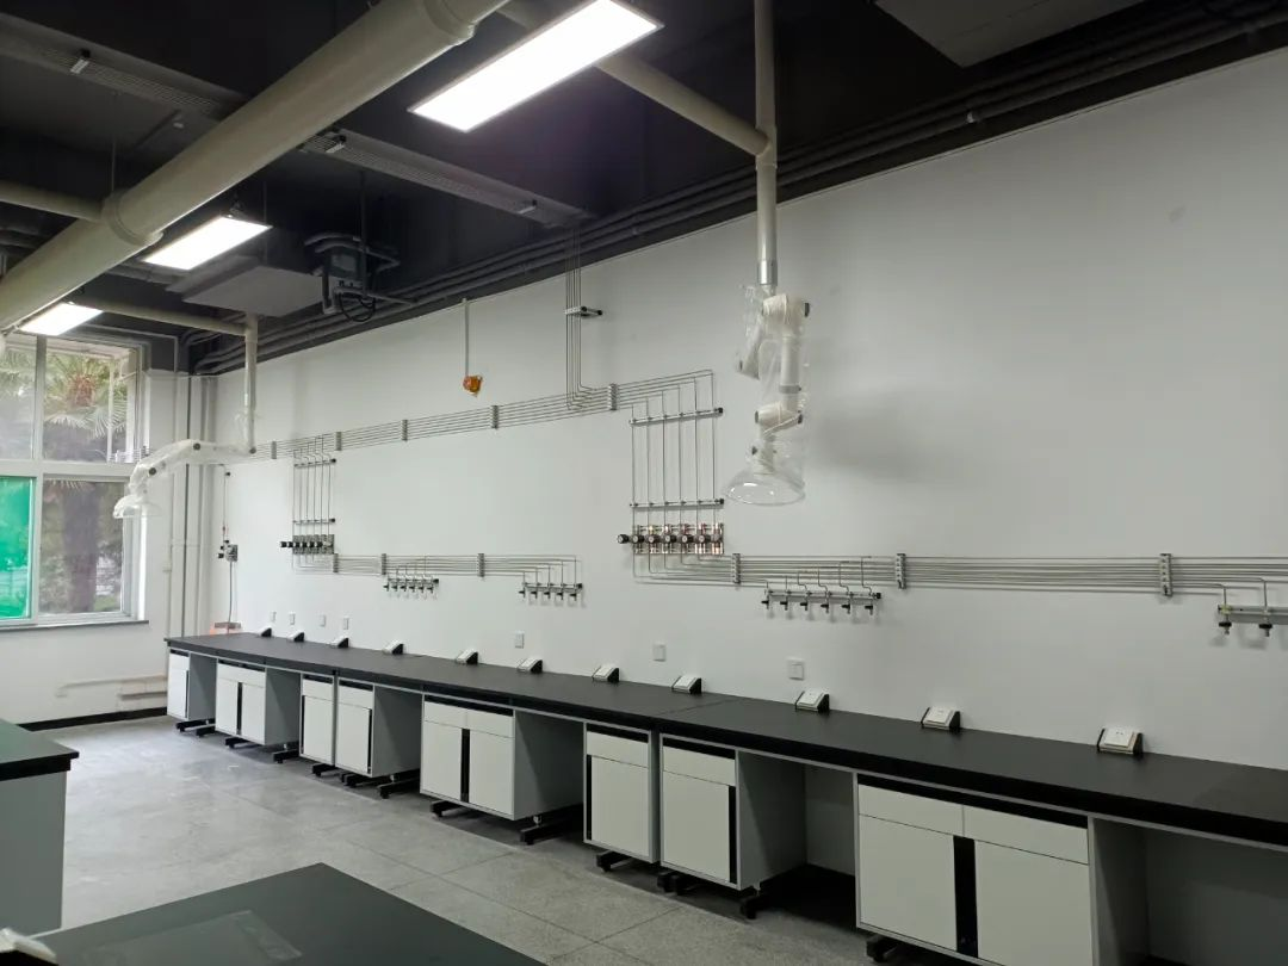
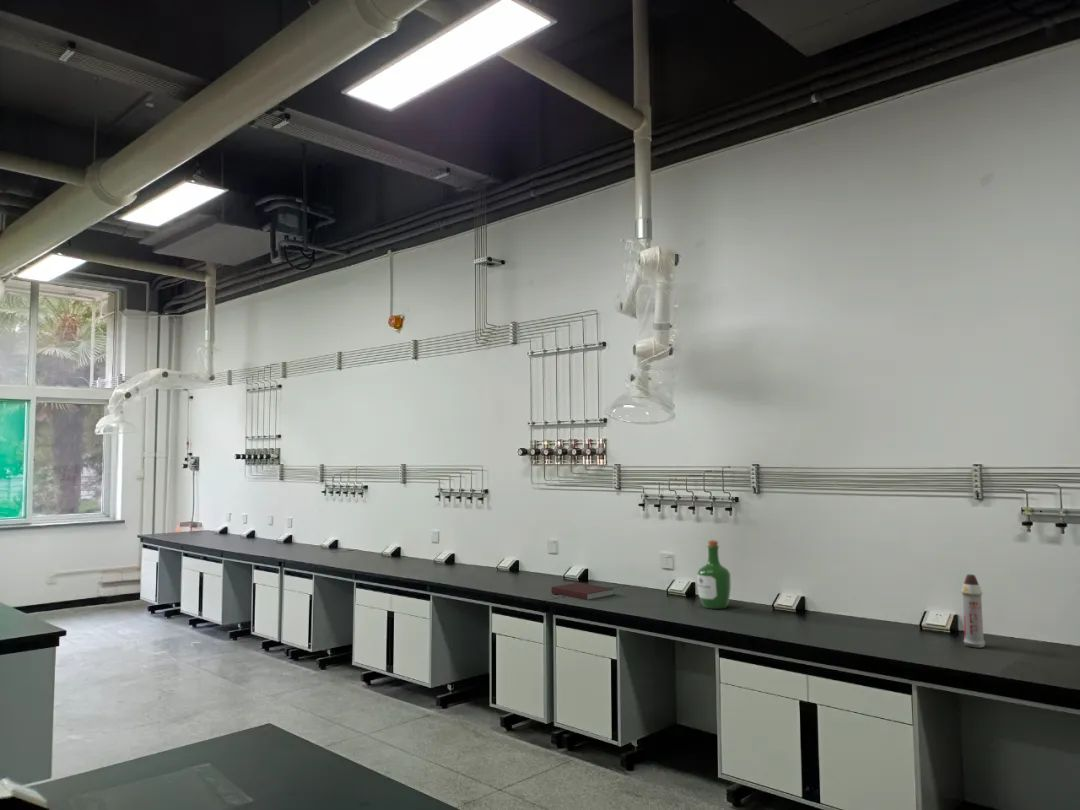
+ spray bottle (972, 610)
+ wine bottle (713, 573)
+ notebook (582, 591)
